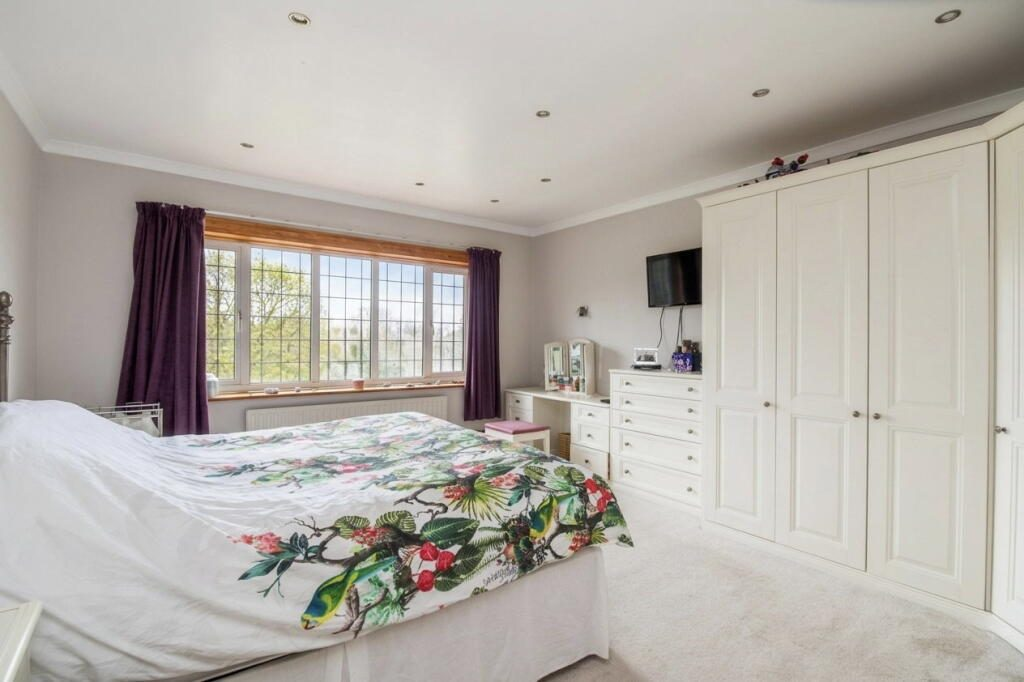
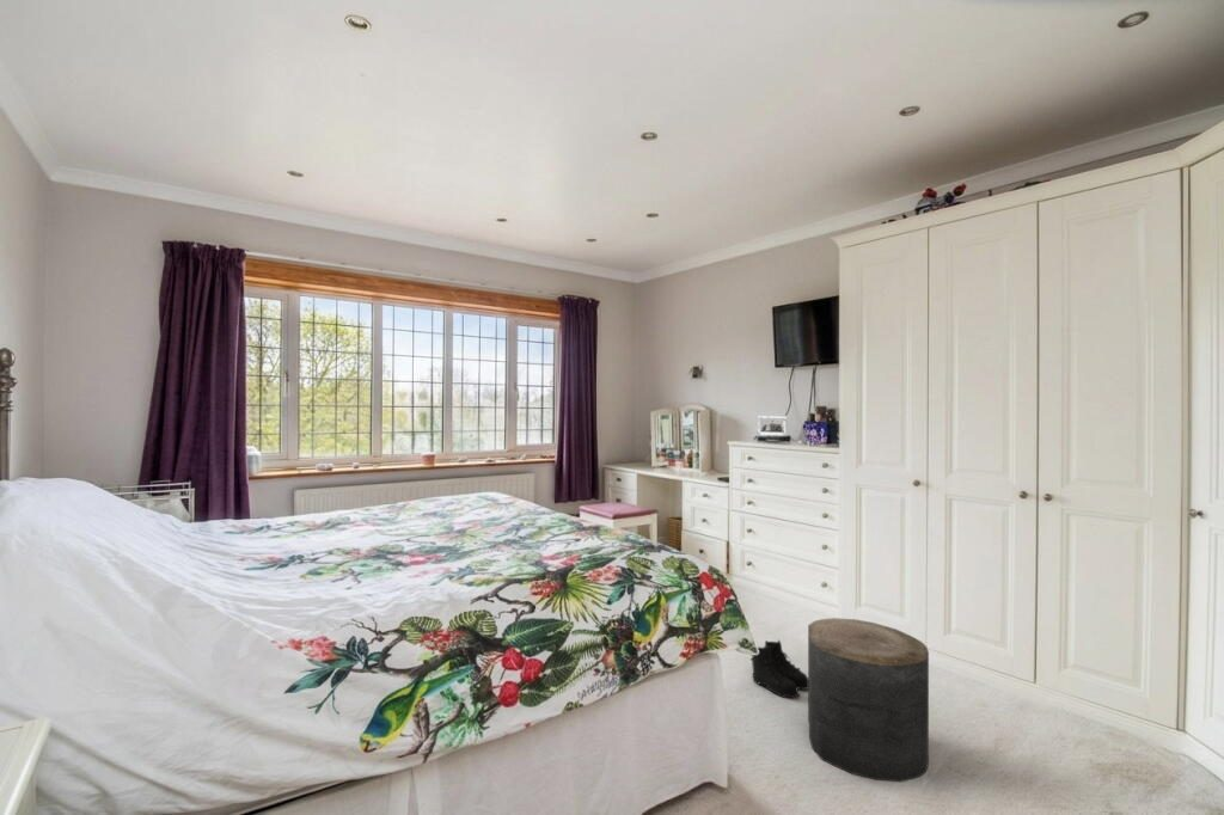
+ stool (863, 692)
+ boots (779, 664)
